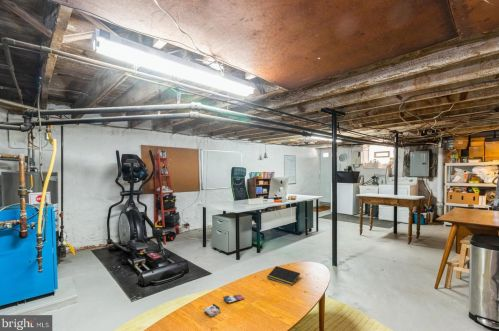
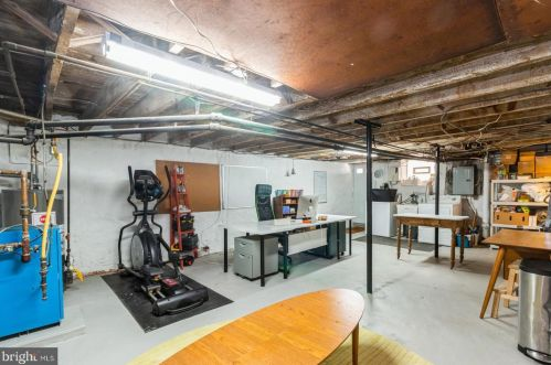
- magazine (225, 300)
- notepad (283, 275)
